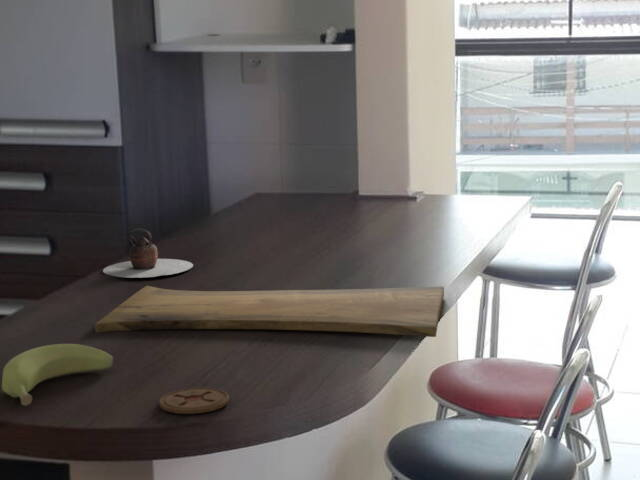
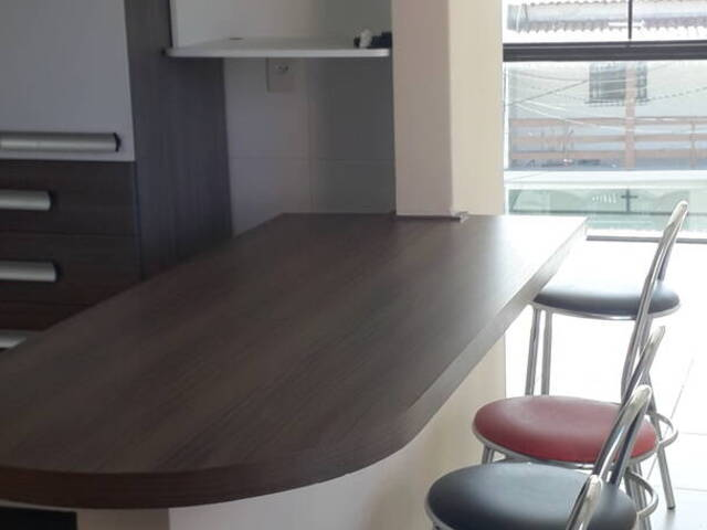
- cutting board (277, 308)
- banana (53, 370)
- coaster (194, 400)
- teapot (147, 248)
